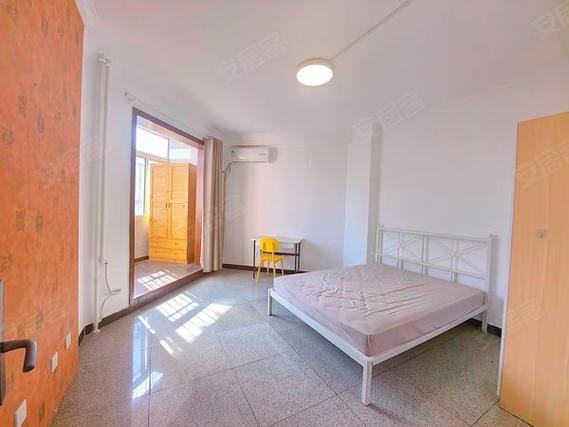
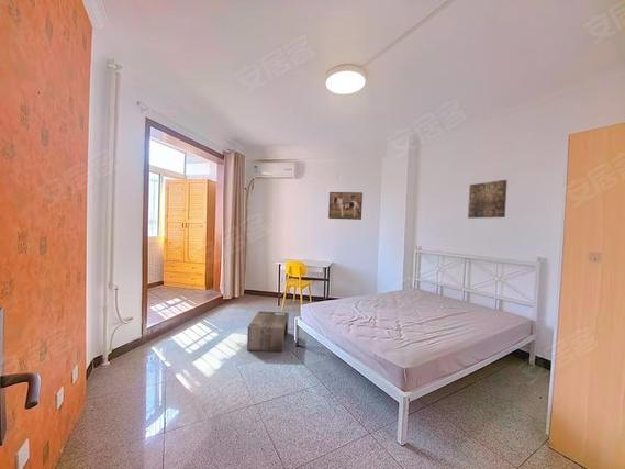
+ cardboard box (269, 330)
+ wall art (486, 200)
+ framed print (345, 205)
